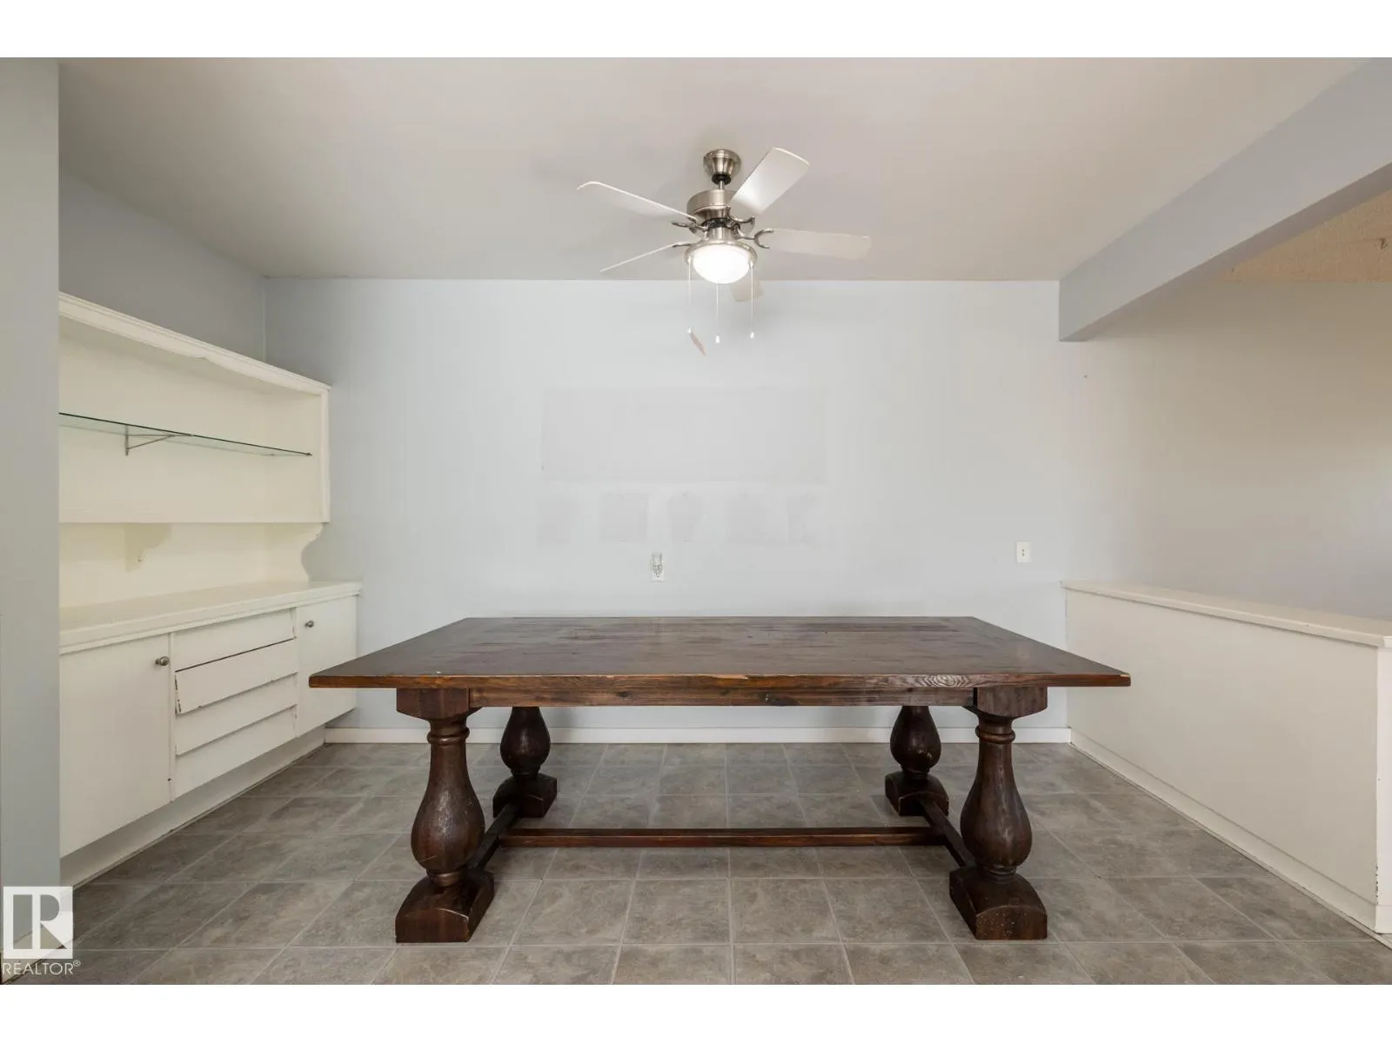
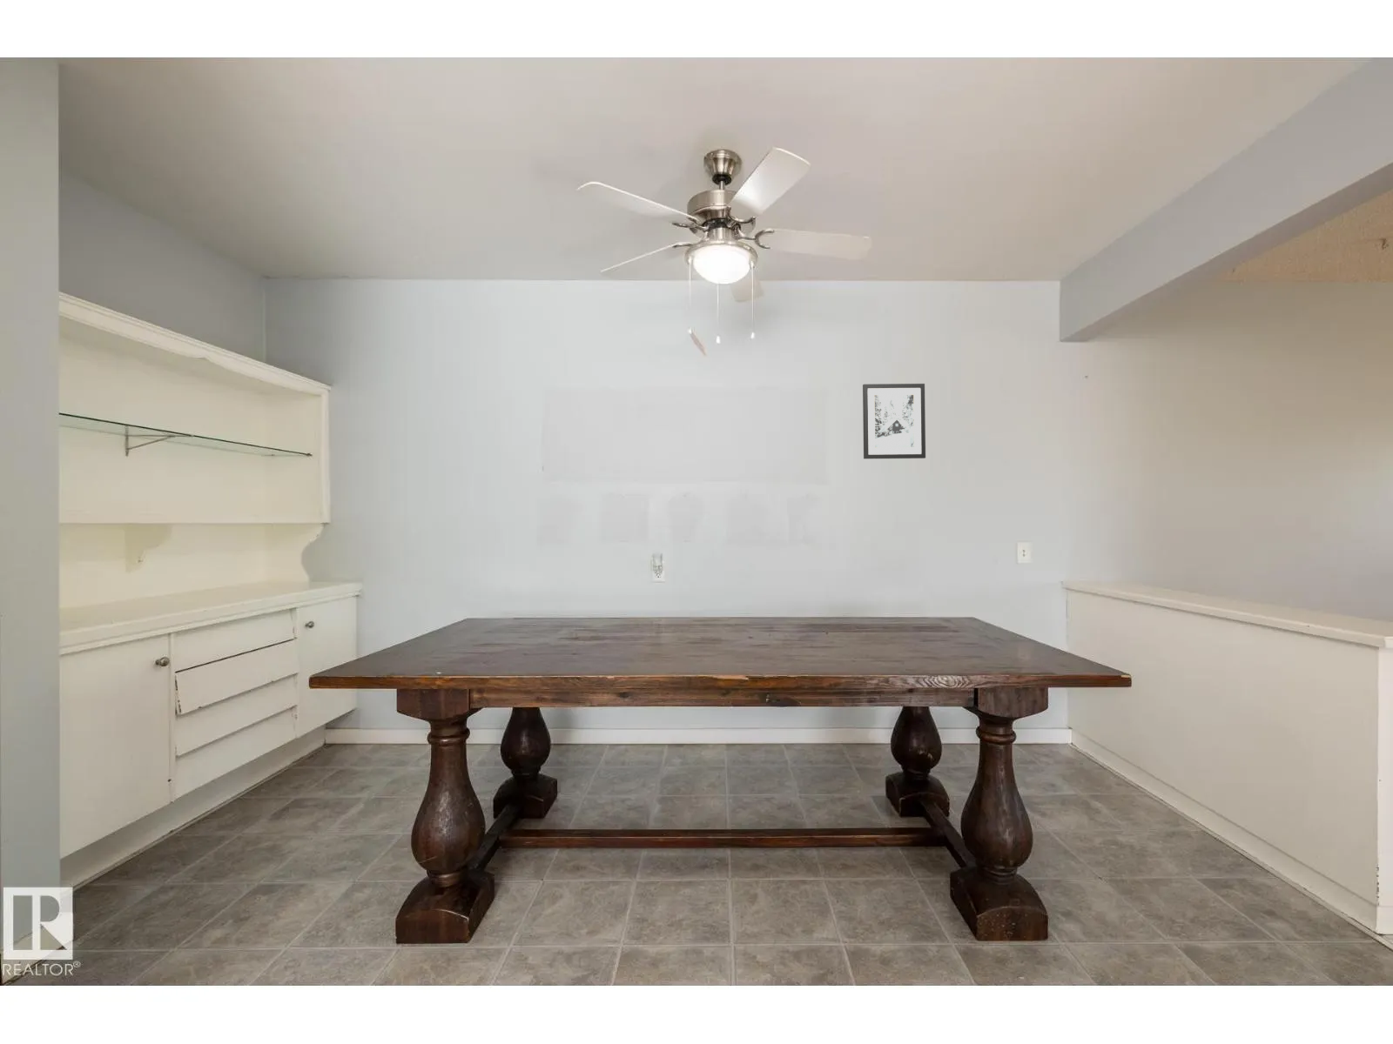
+ wall art (893, 421)
